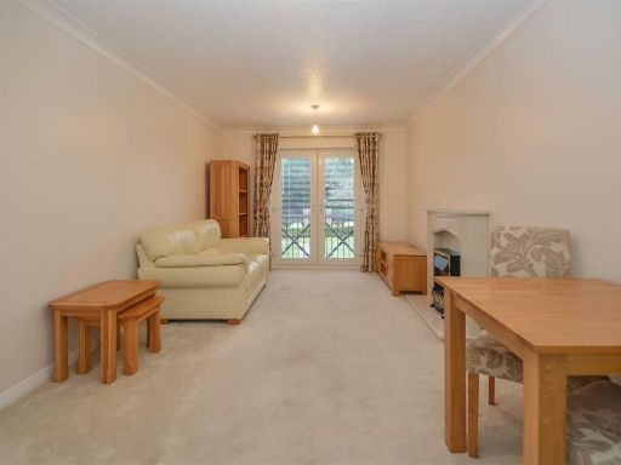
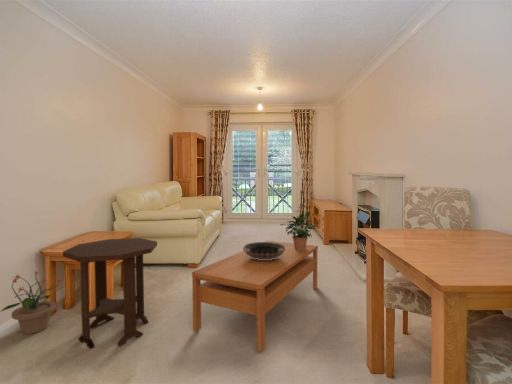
+ decorative bowl (264, 252)
+ potted plant (30, 301)
+ potted plant (297, 229)
+ side table (106, 288)
+ coffee table (265, 281)
